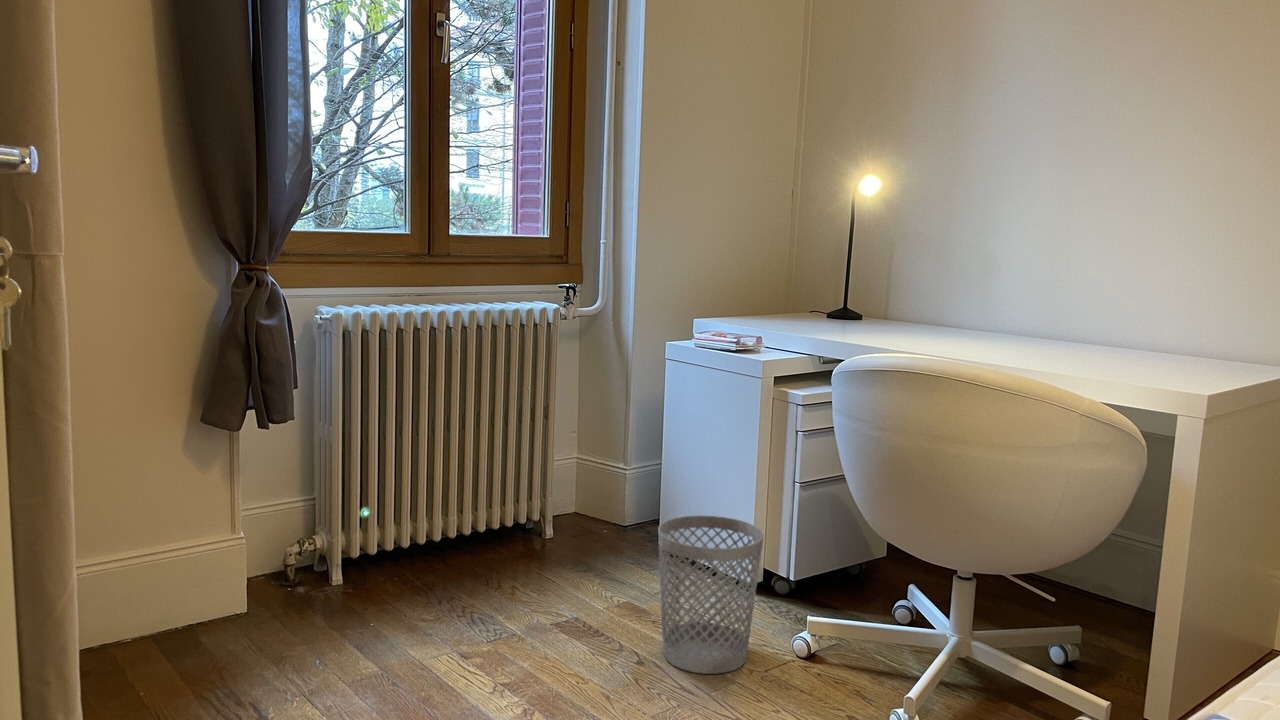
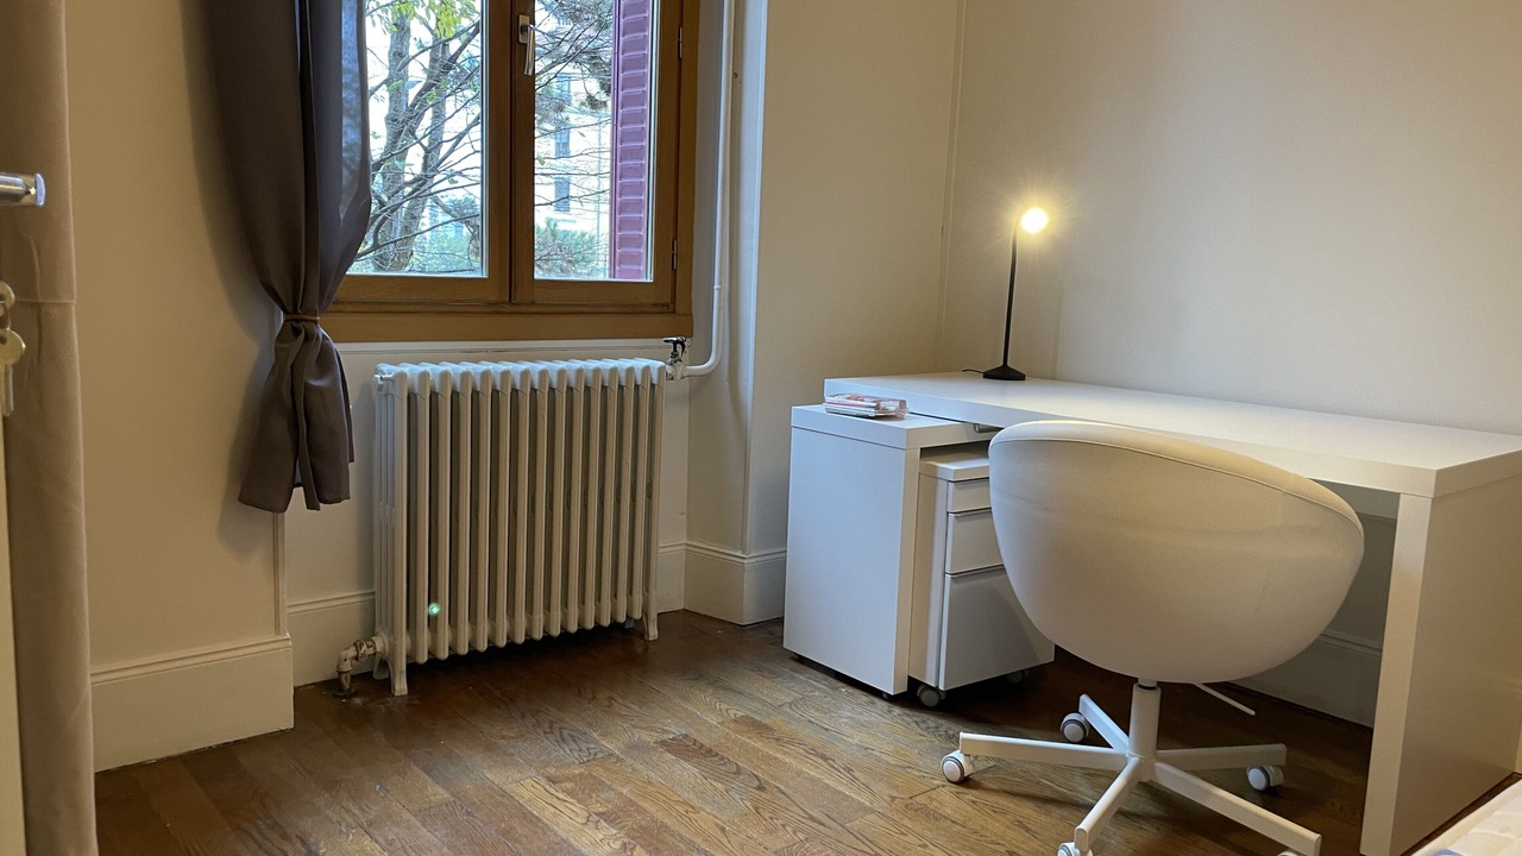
- wastebasket (708, 594)
